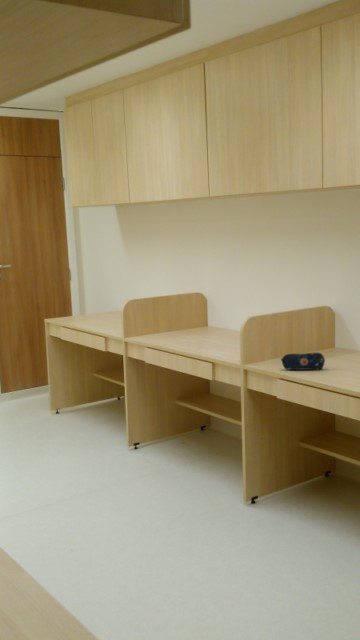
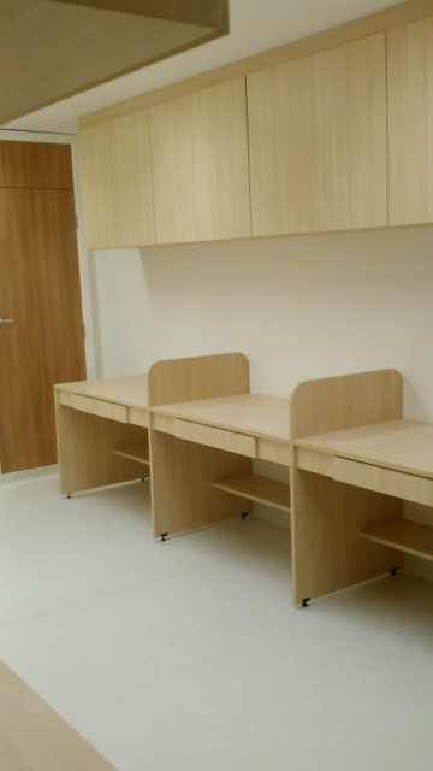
- pencil case (303, 361)
